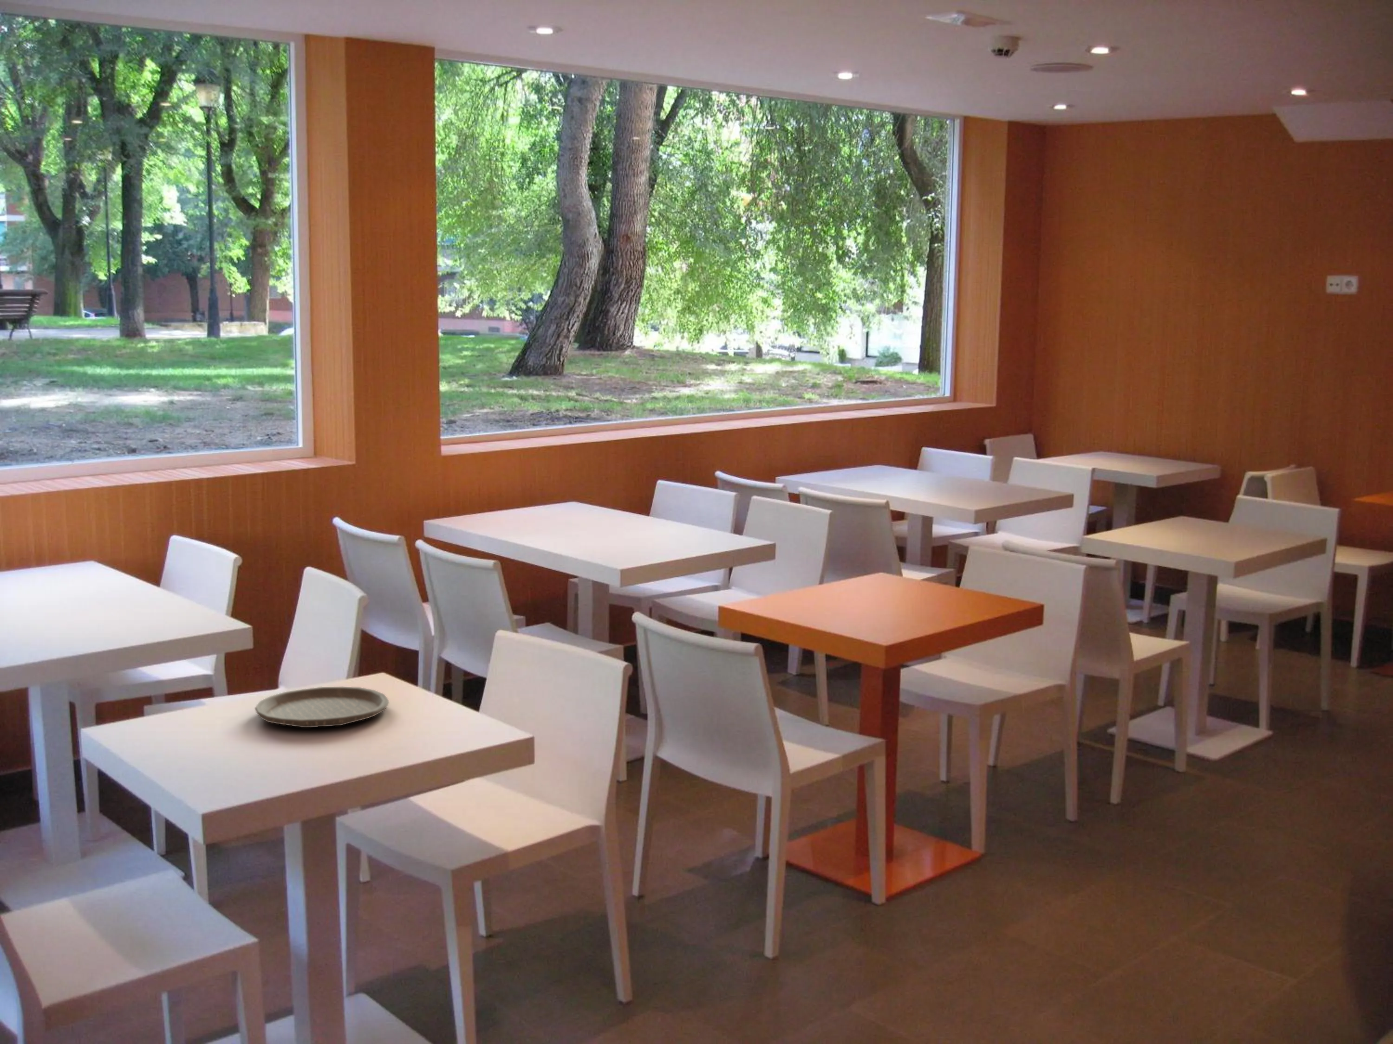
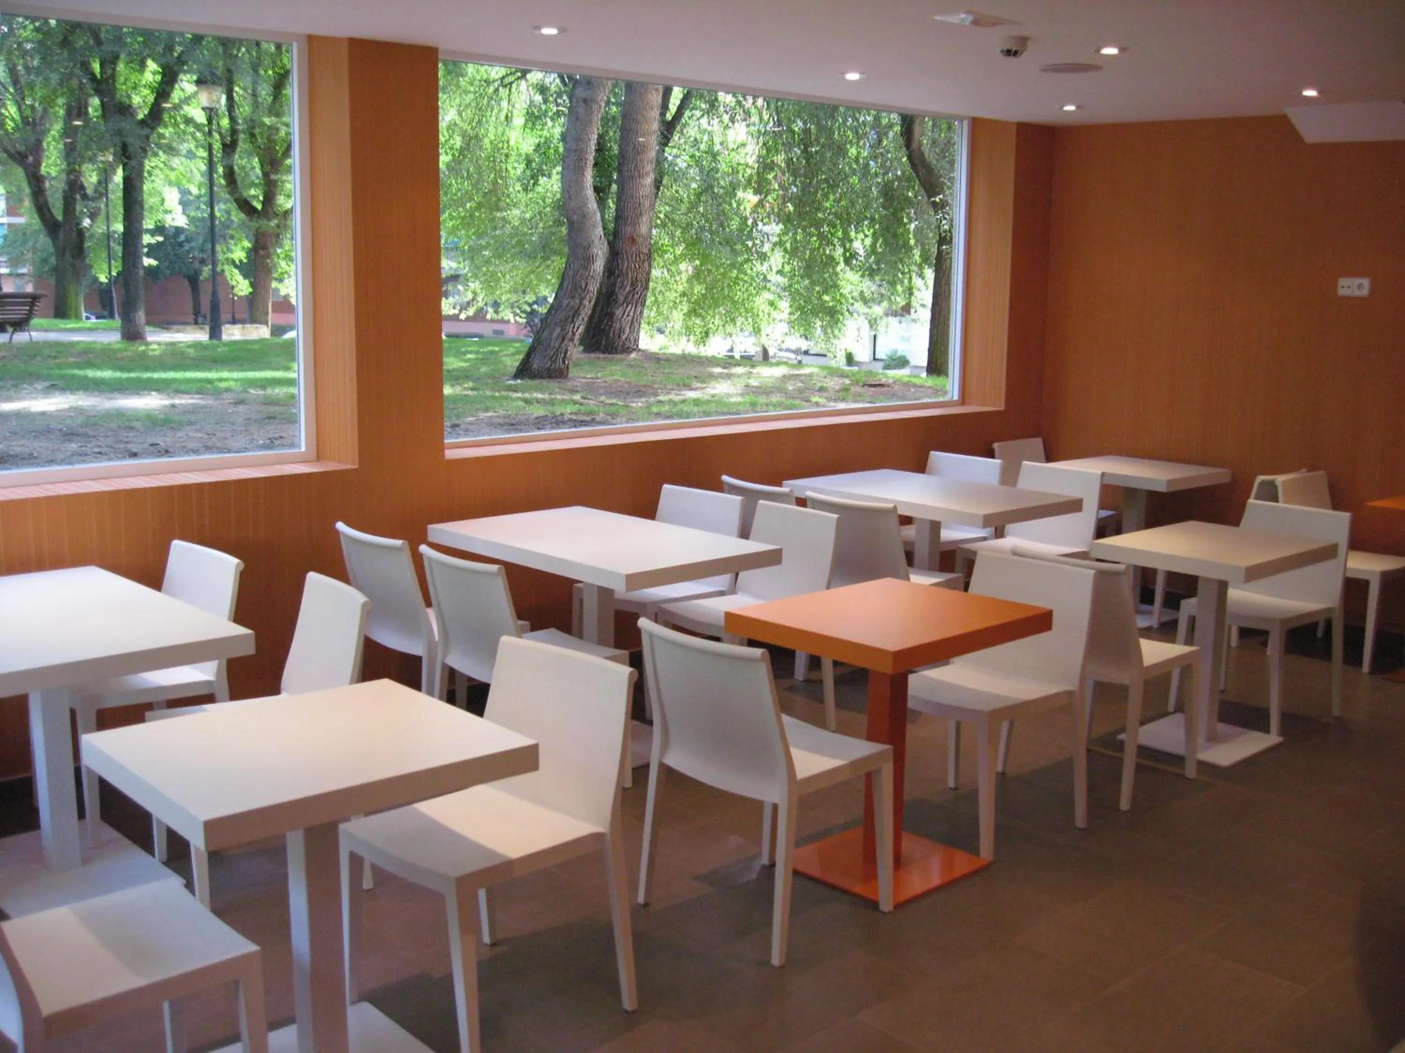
- plate (322, 707)
